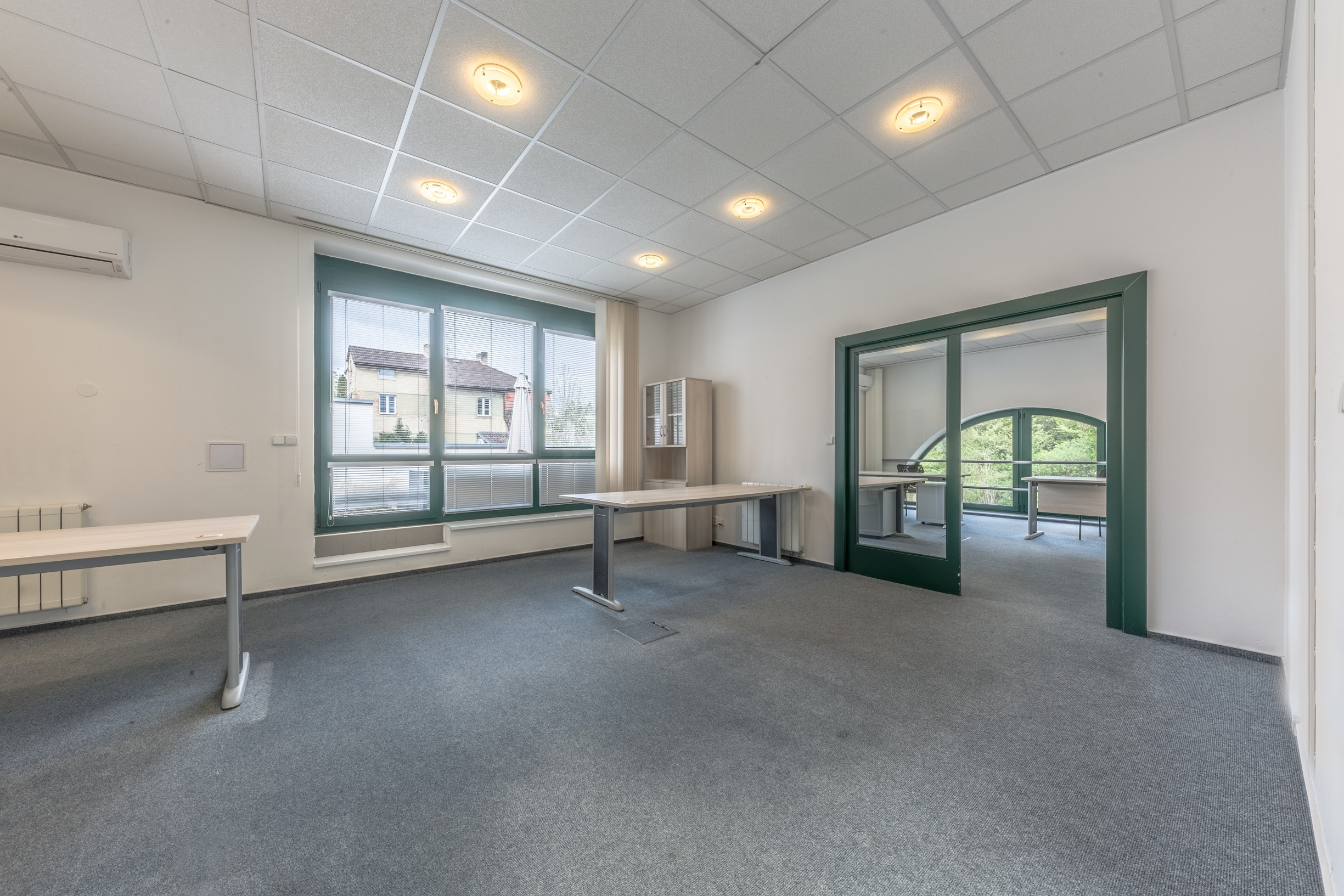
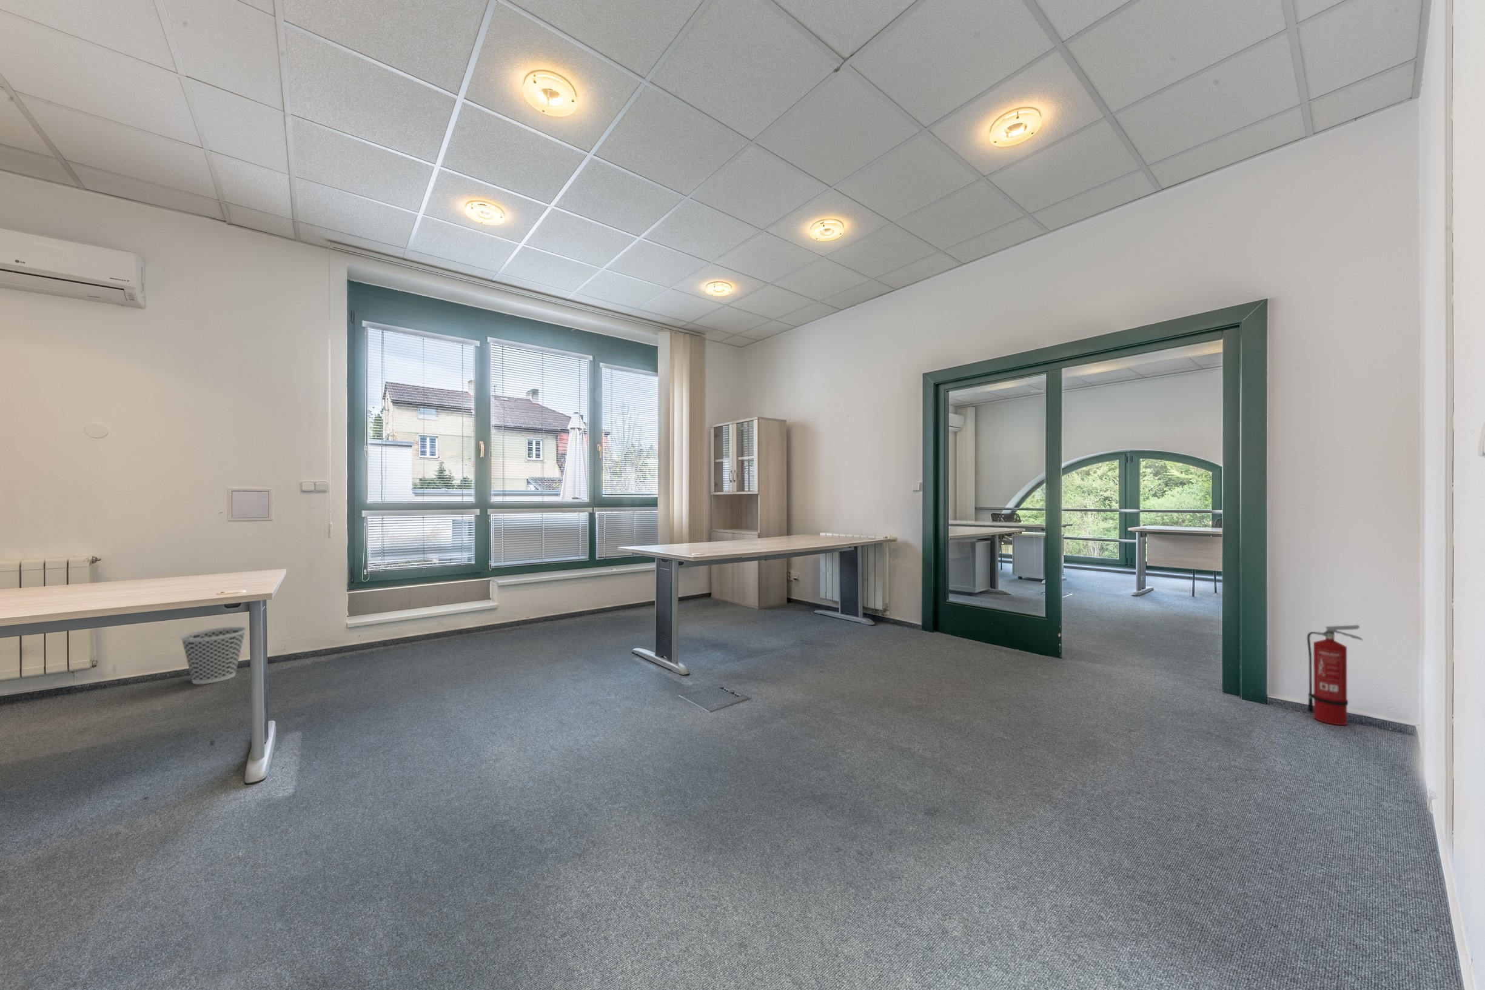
+ wastebasket (214, 655)
+ fire extinguisher (1335, 672)
